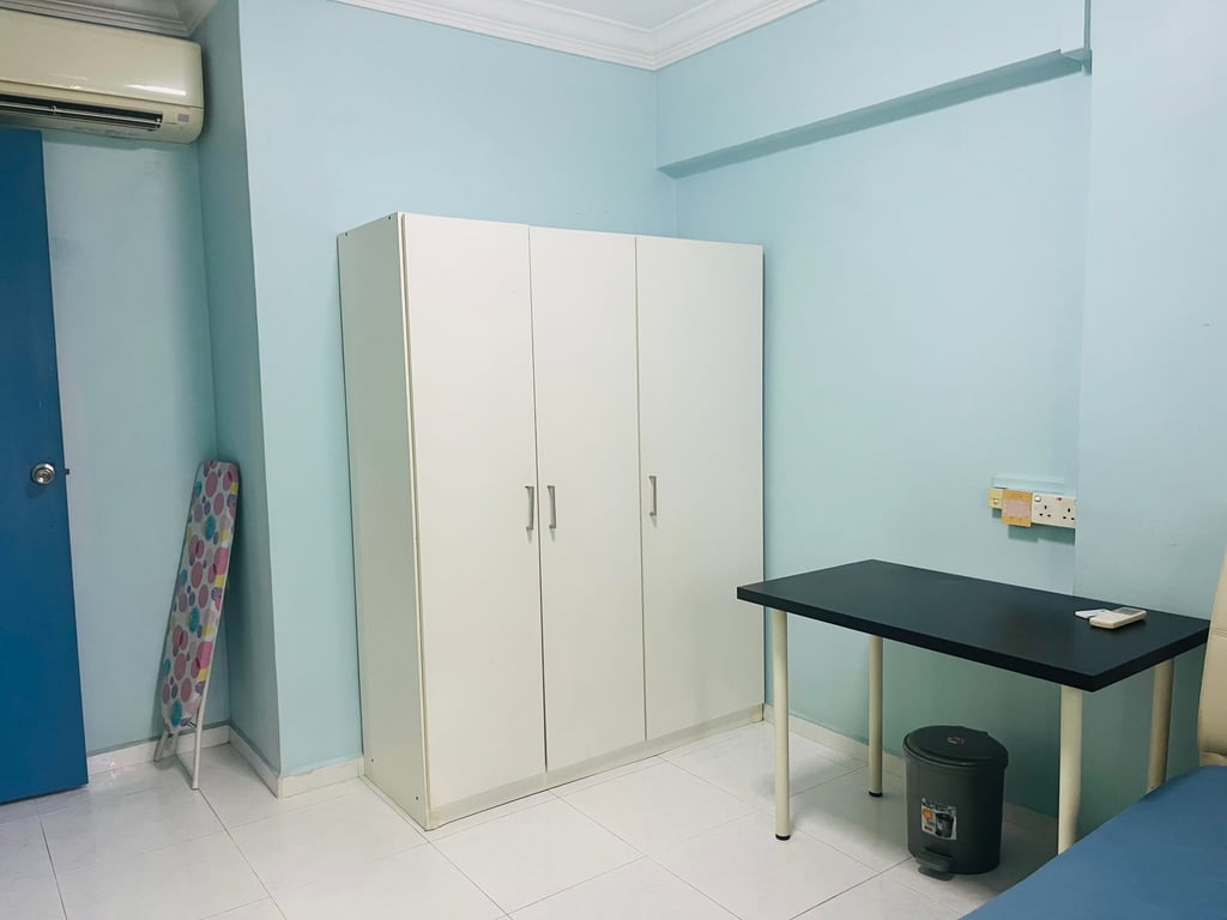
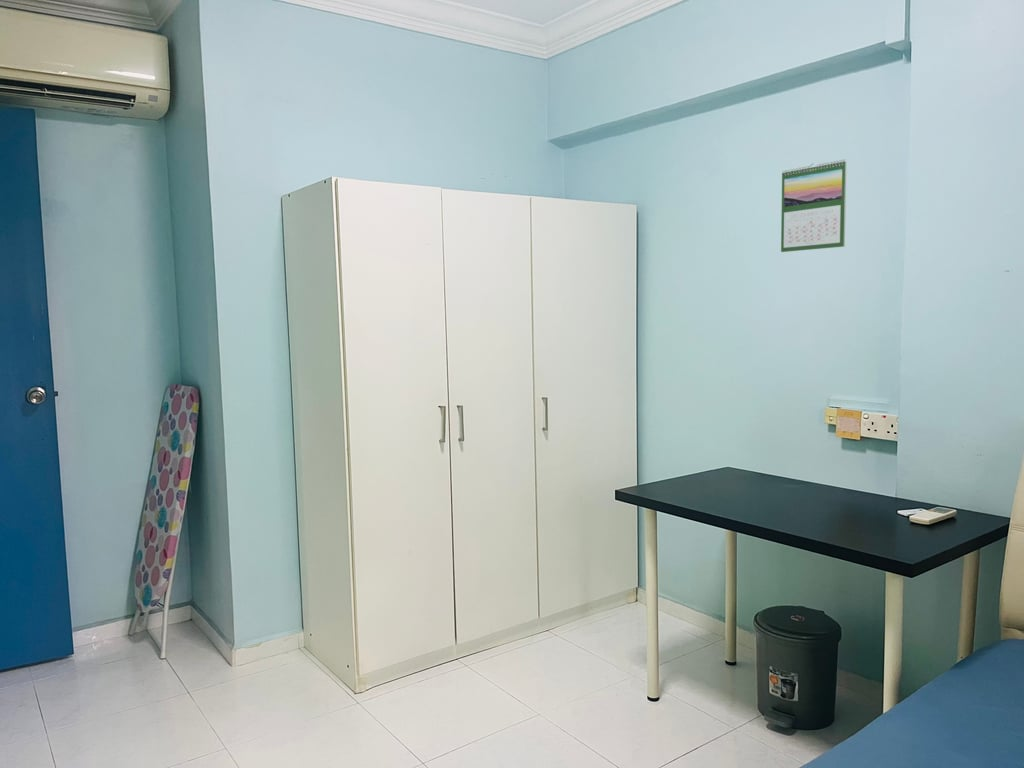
+ calendar (812, 206)
